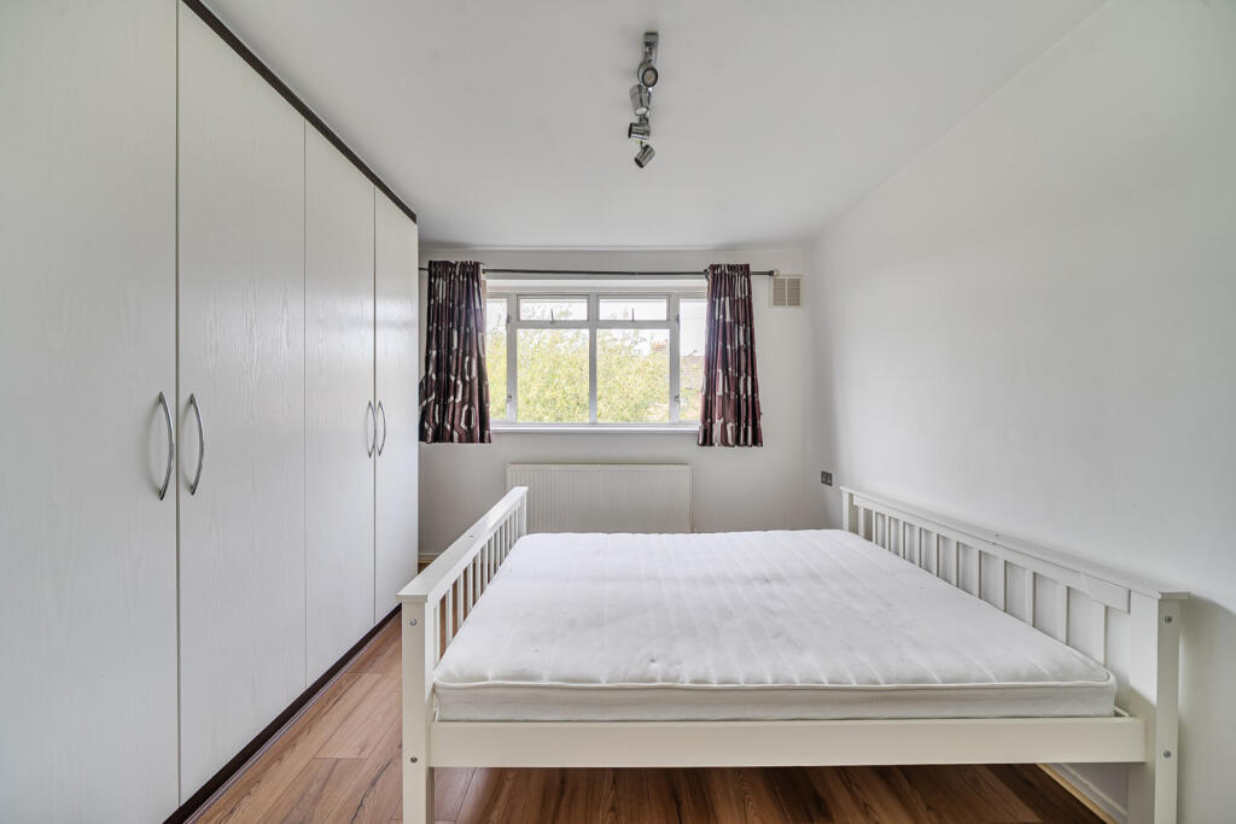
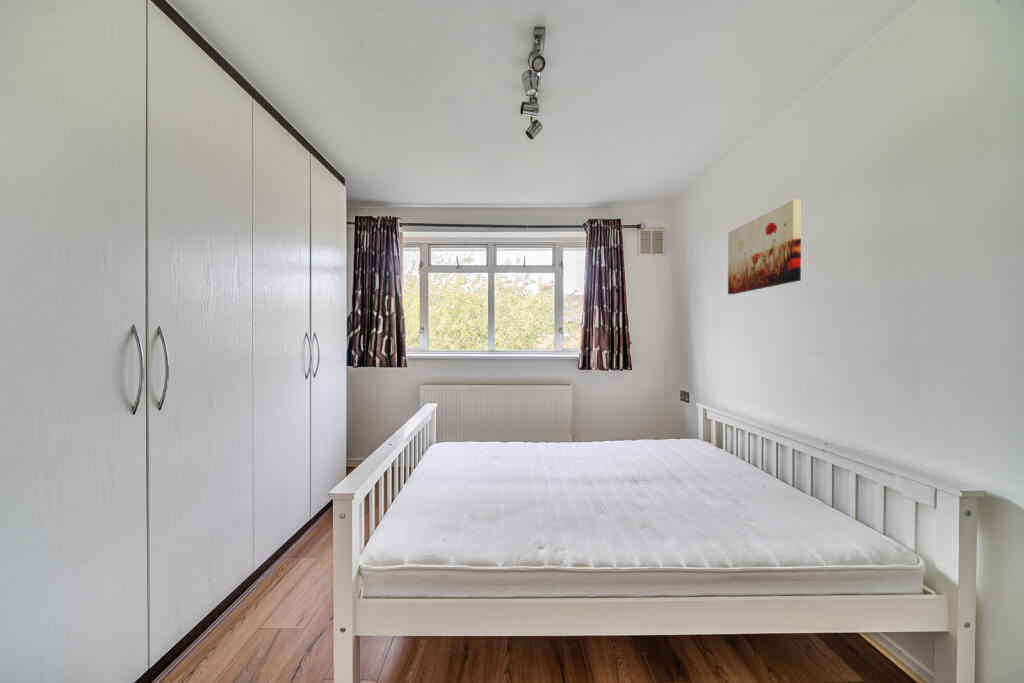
+ wall art (759, 253)
